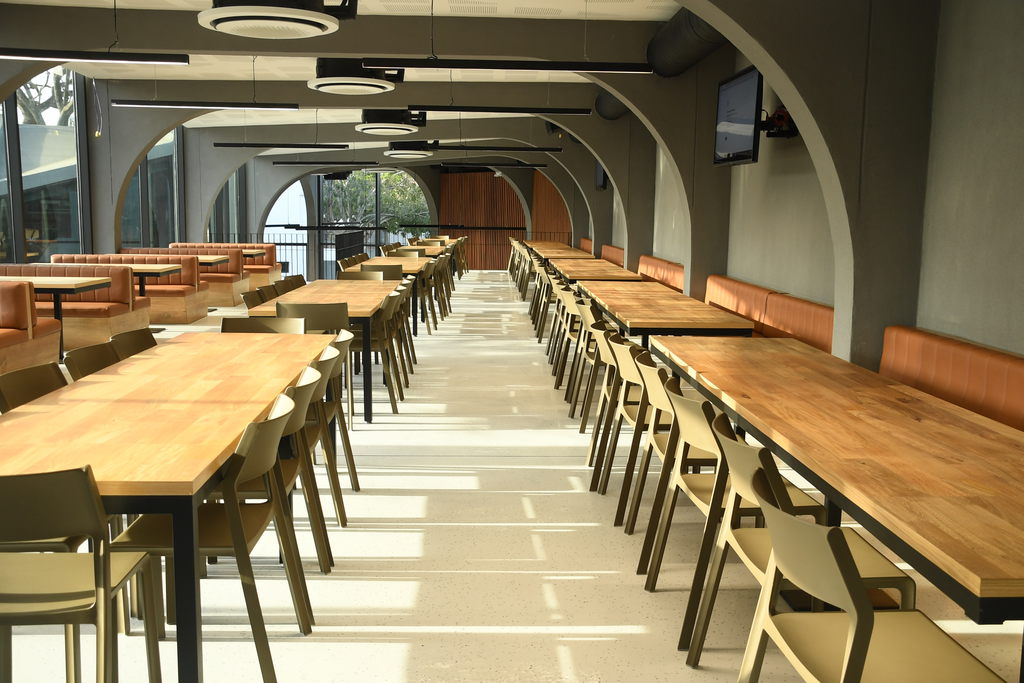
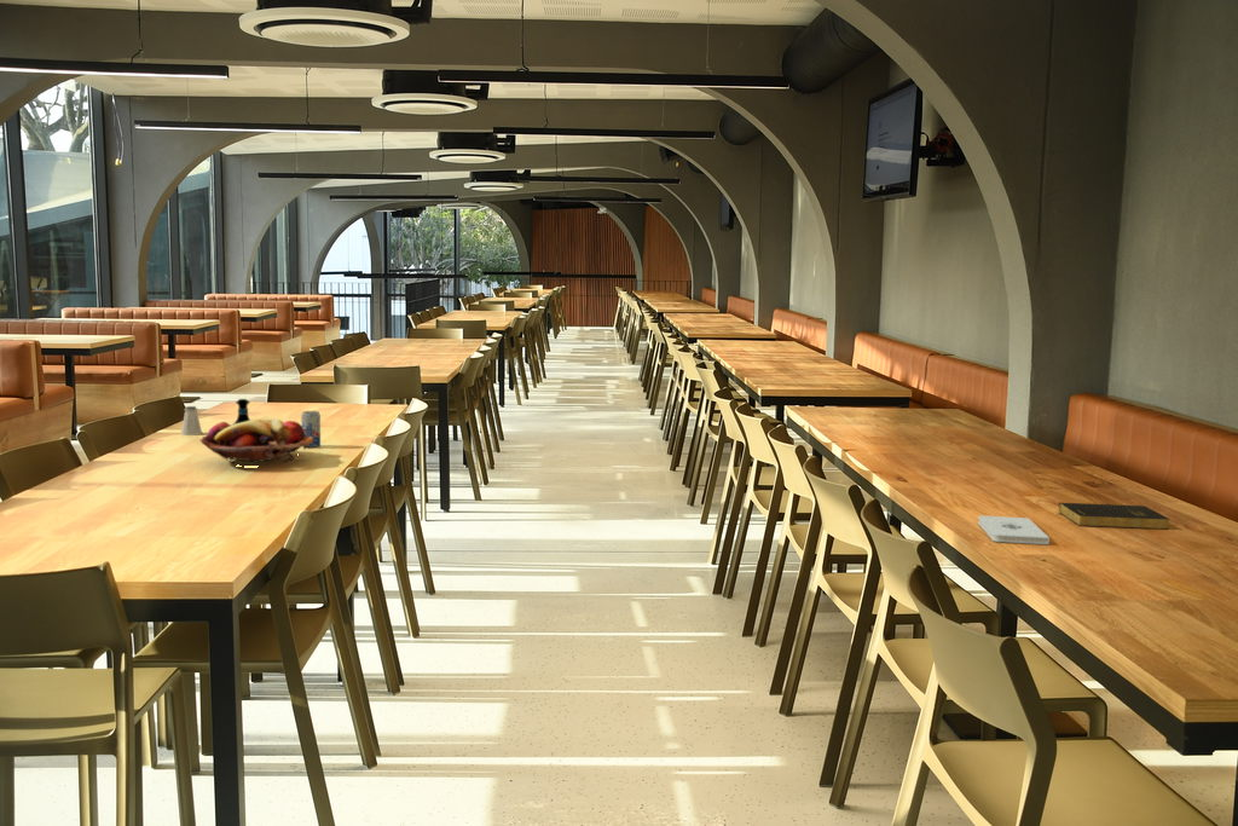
+ tequila bottle (243, 418)
+ book (1109, 515)
+ fruit basket (260, 439)
+ beverage can (311, 428)
+ saltshaker (191, 420)
+ notepad (1011, 528)
